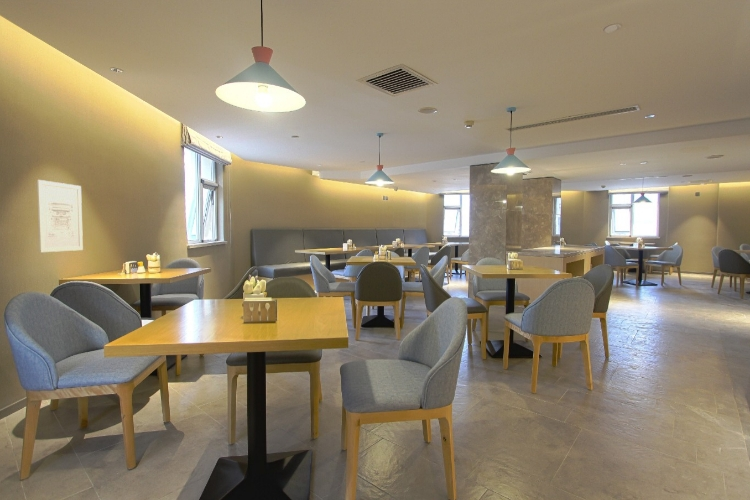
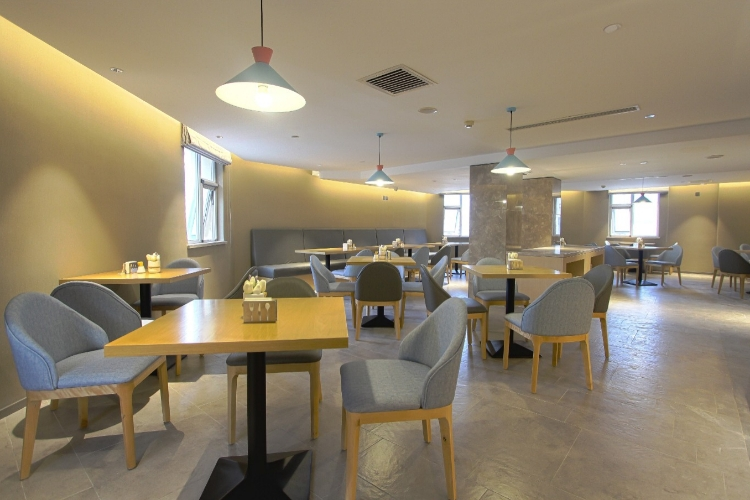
- wall art (61, 217)
